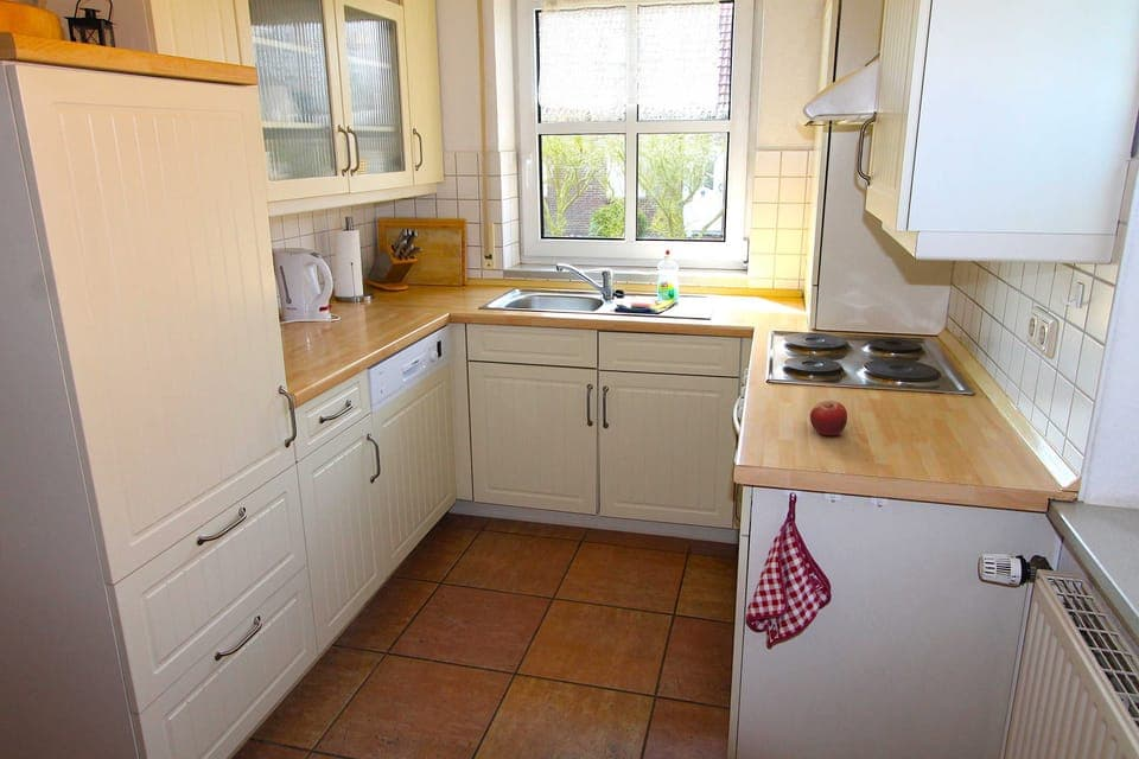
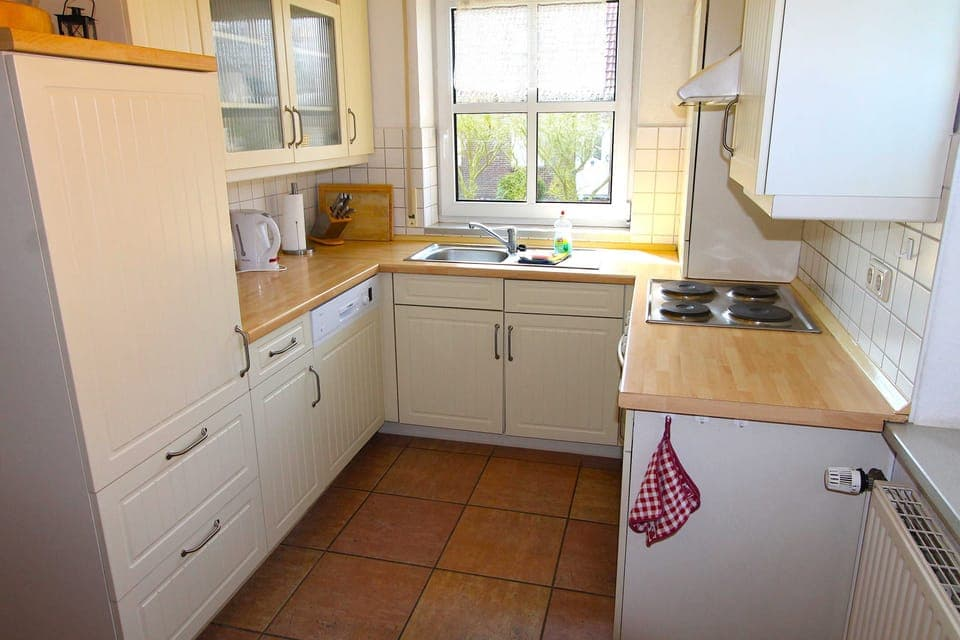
- fruit (828, 417)
